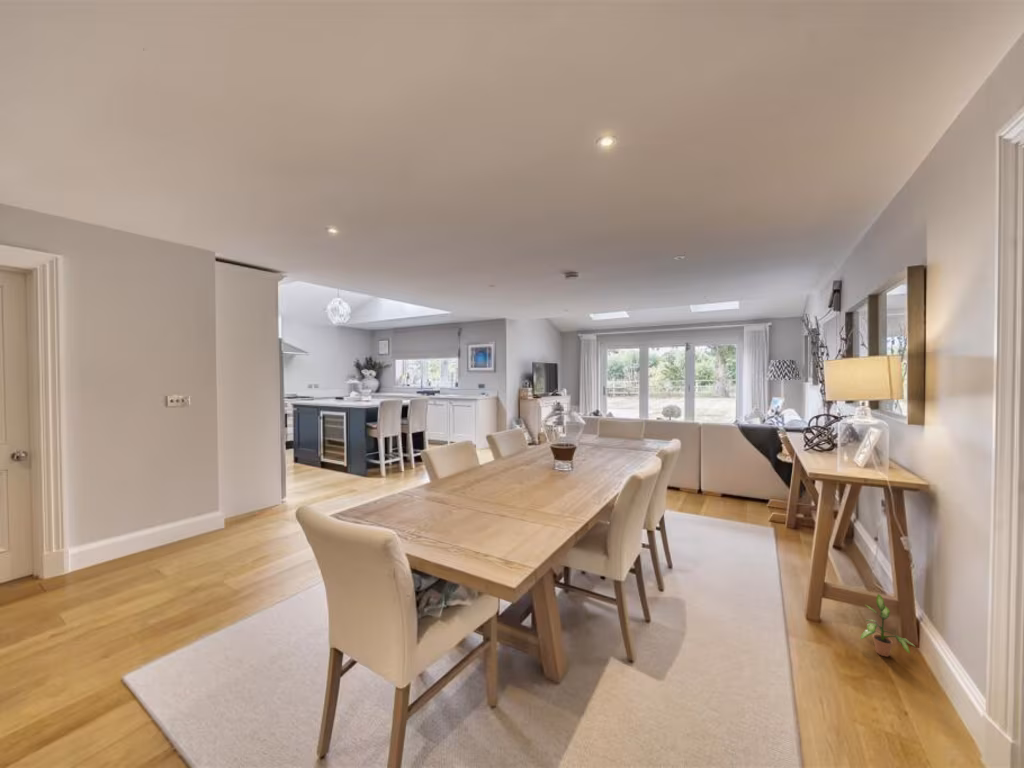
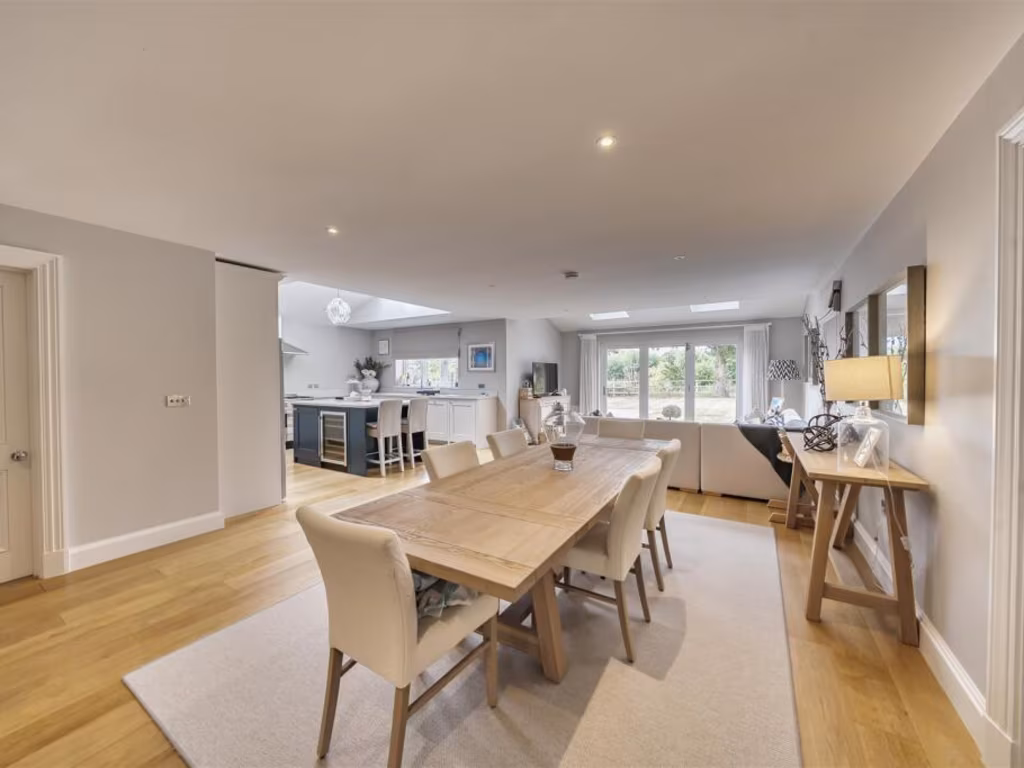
- potted plant (883, 625)
